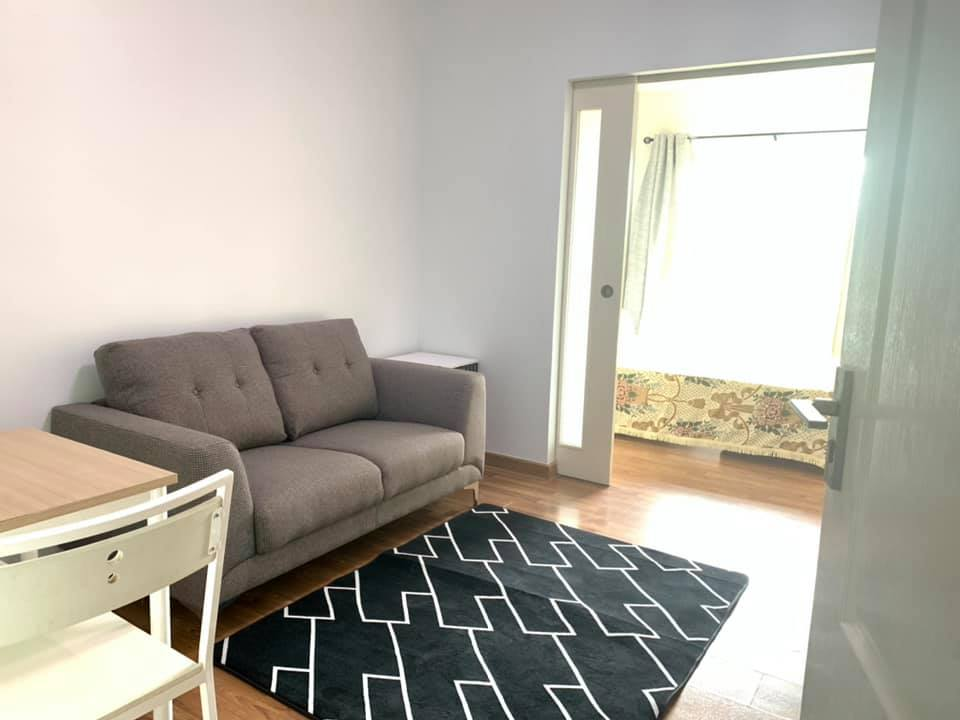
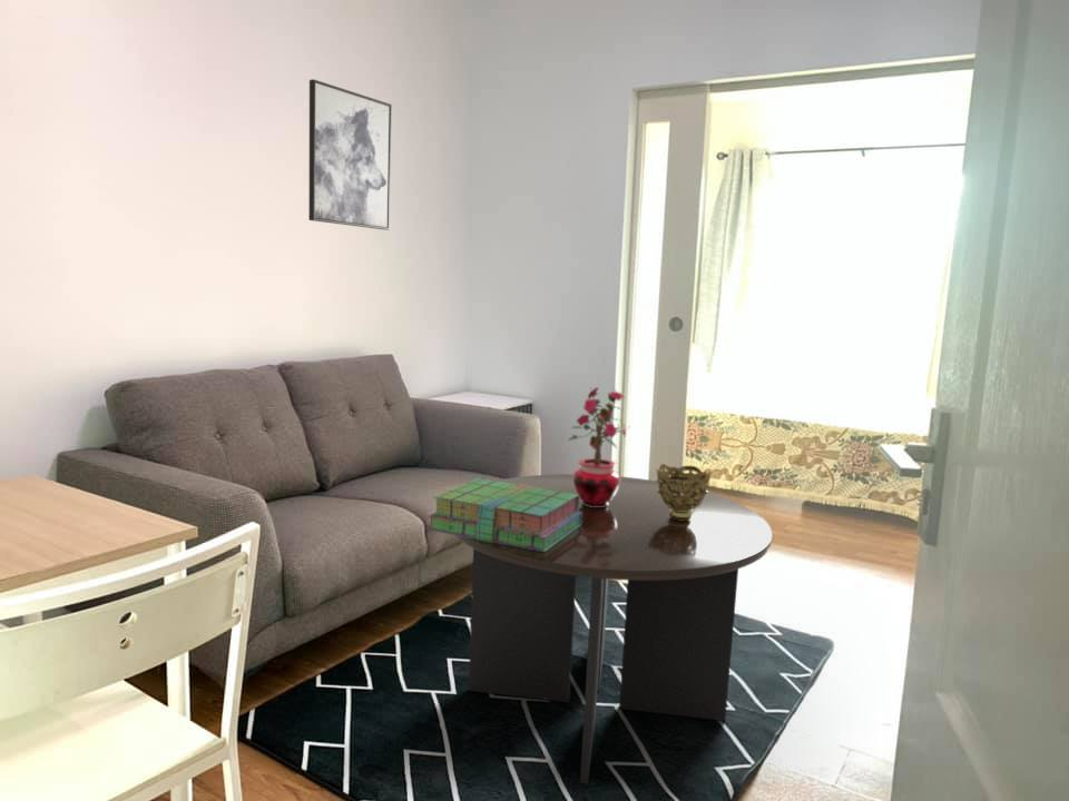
+ coffee table (599, 610)
+ decorative bowl (681, 493)
+ wall art (352, 159)
+ potted plant (595, 444)
+ stack of books (507, 510)
